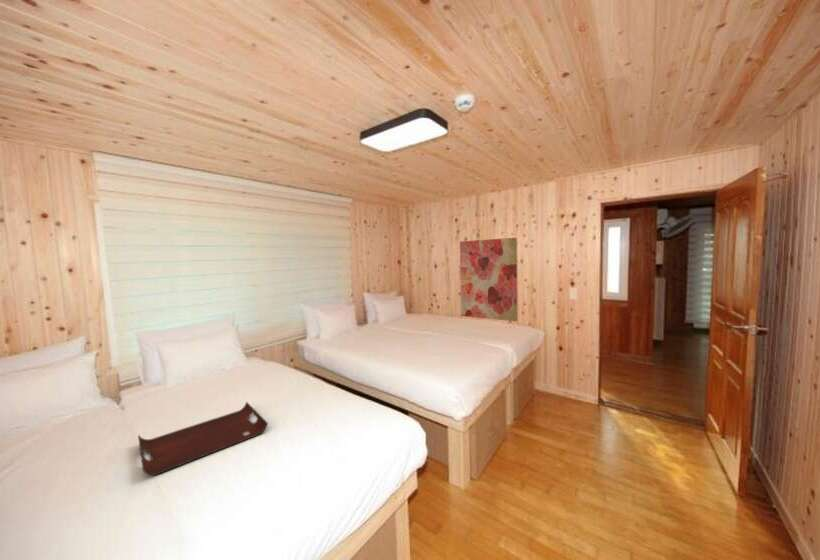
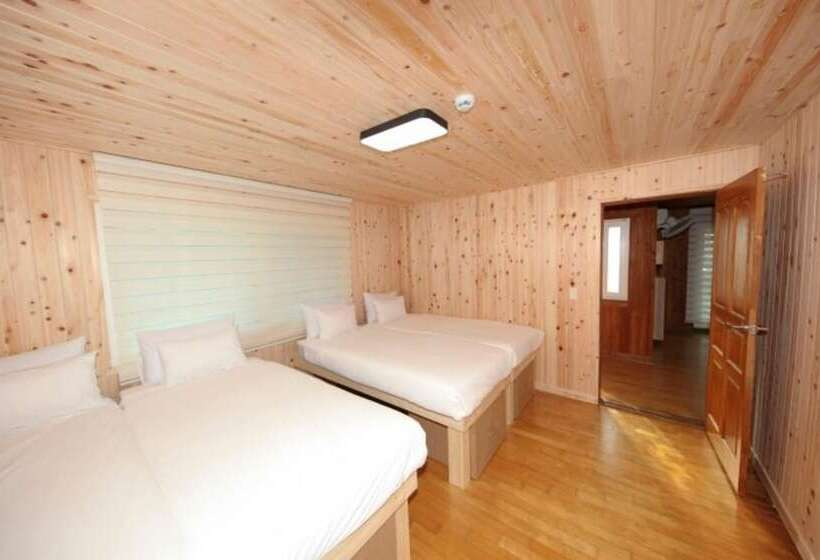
- wall art (487, 279)
- serving tray (205, 433)
